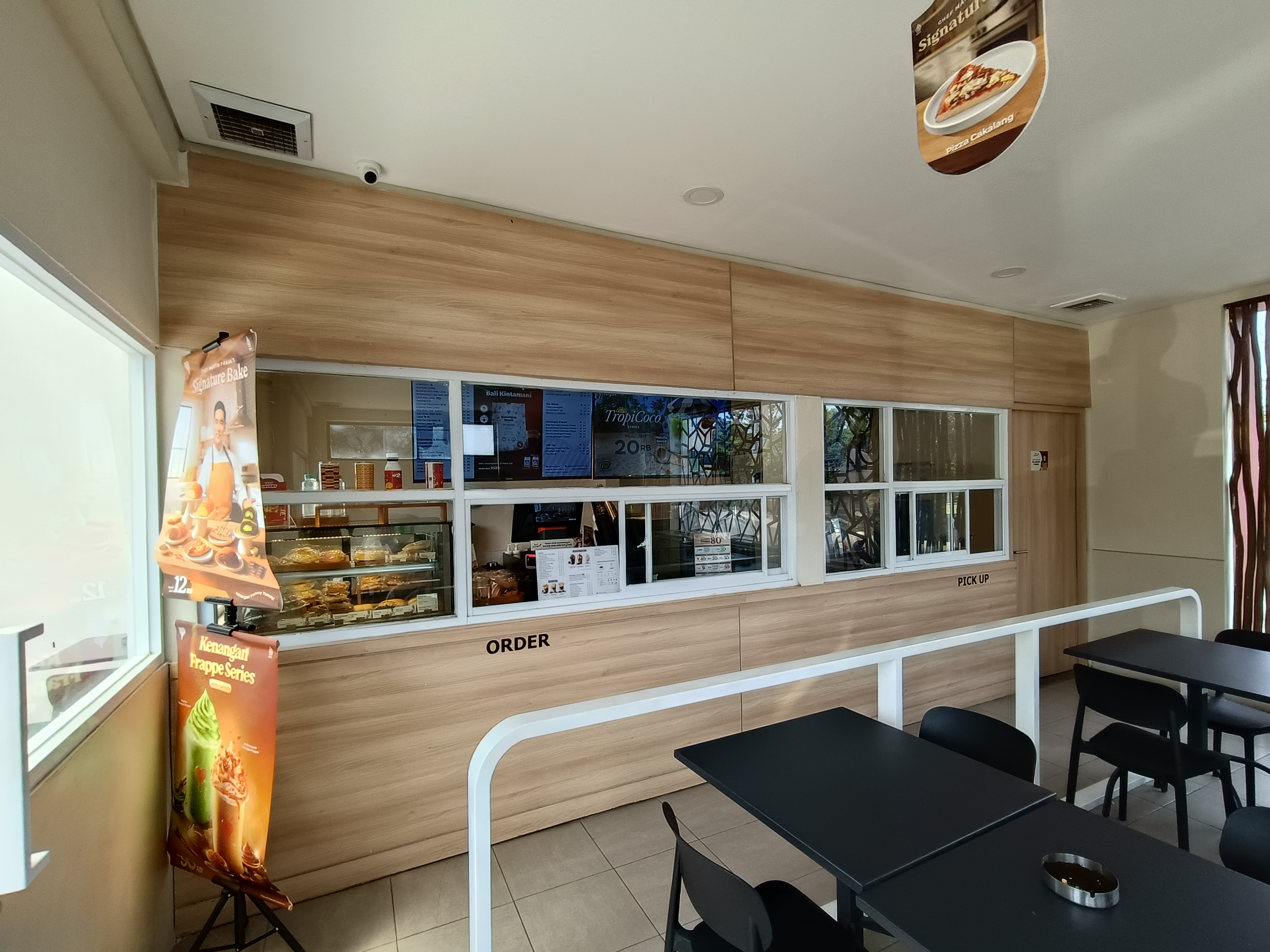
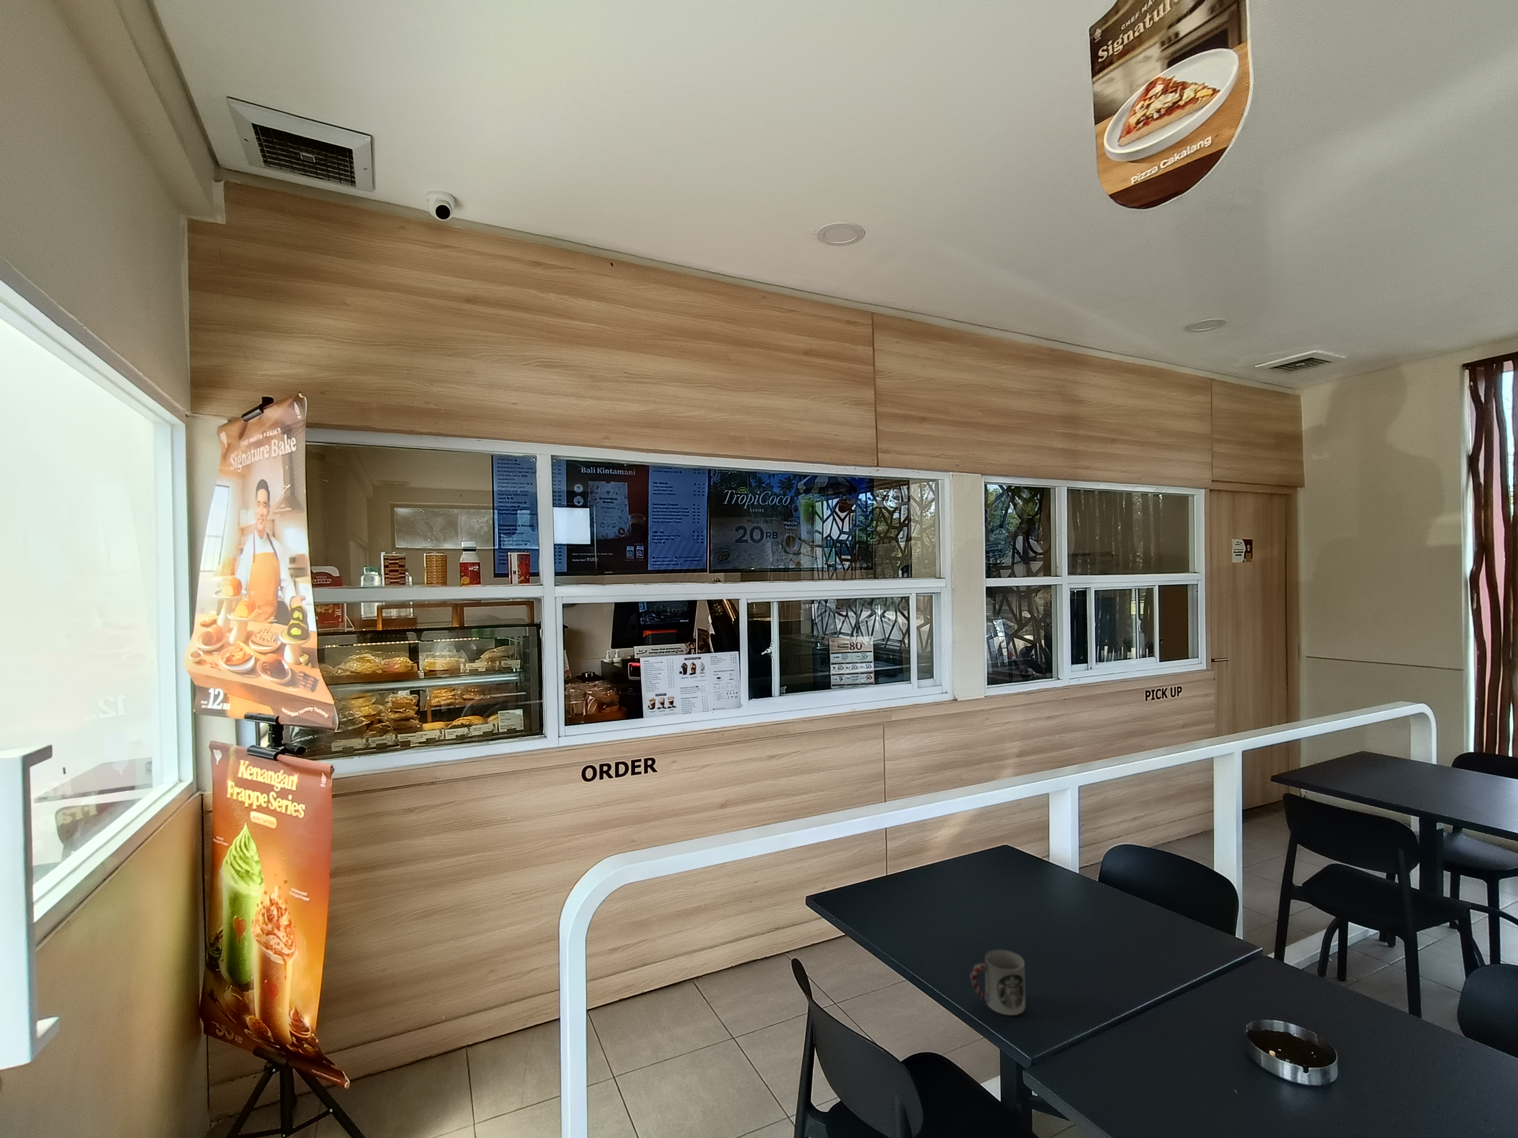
+ cup (997, 981)
